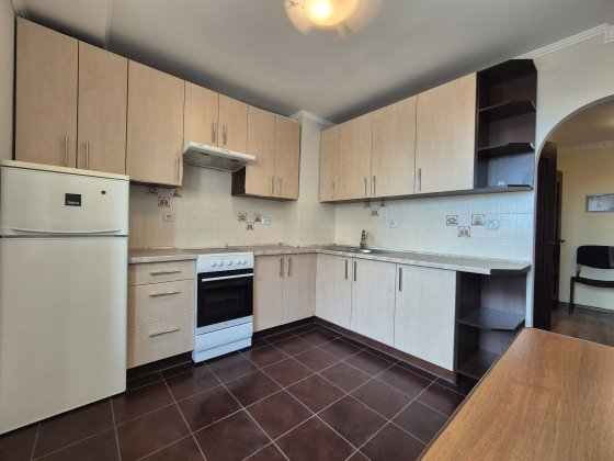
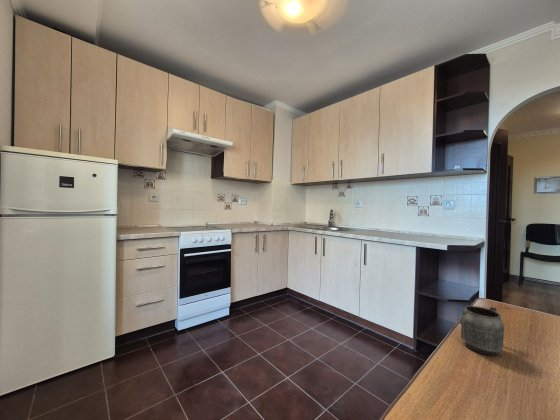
+ mug (484, 327)
